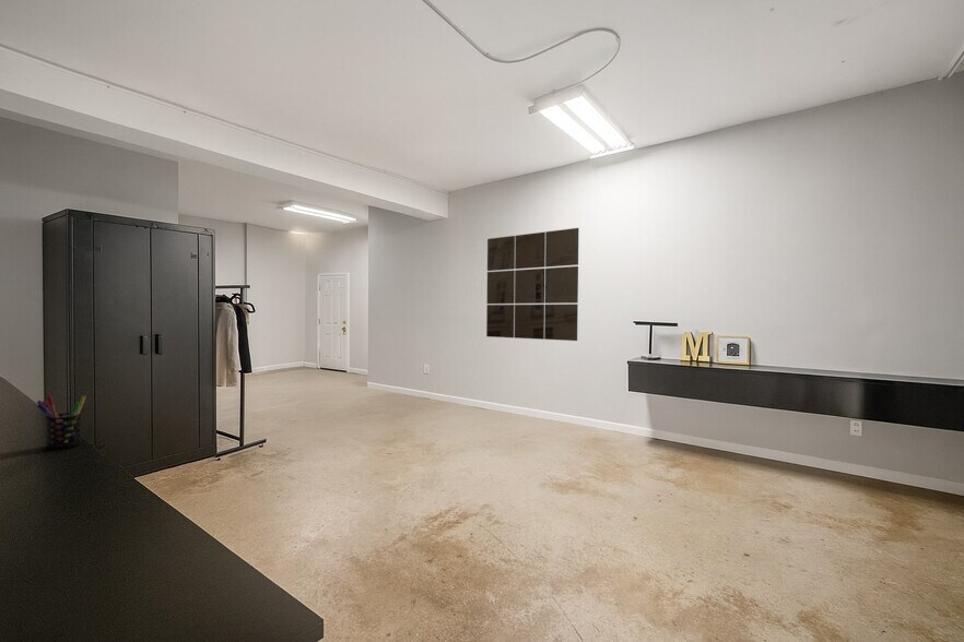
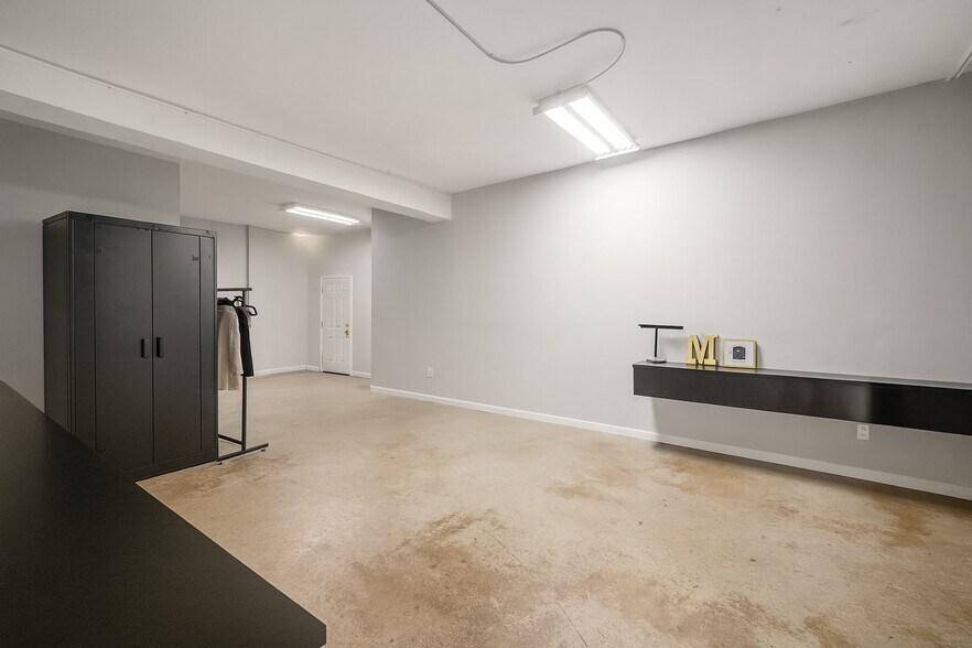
- pen holder (64, 419)
- wall art (529, 286)
